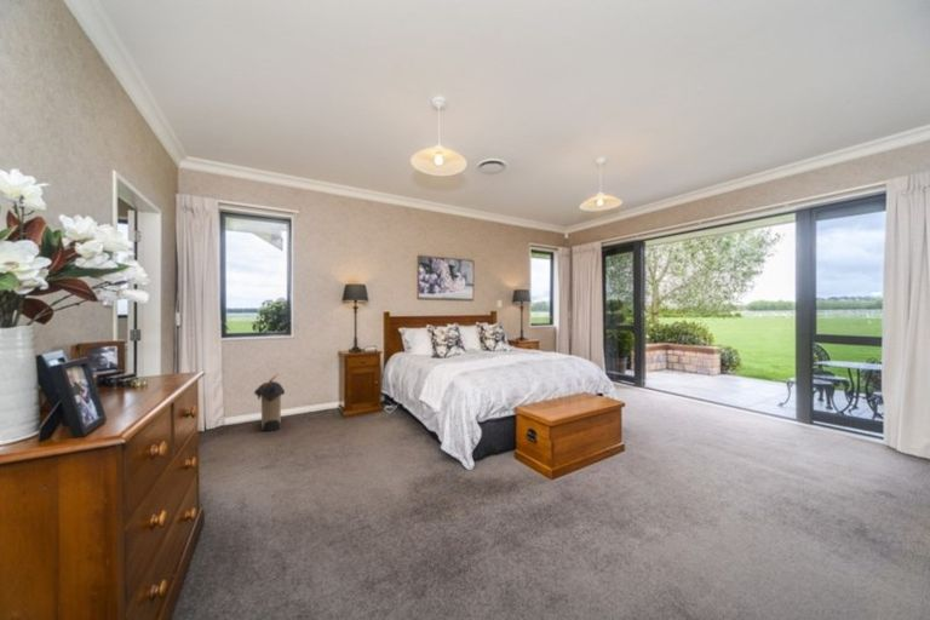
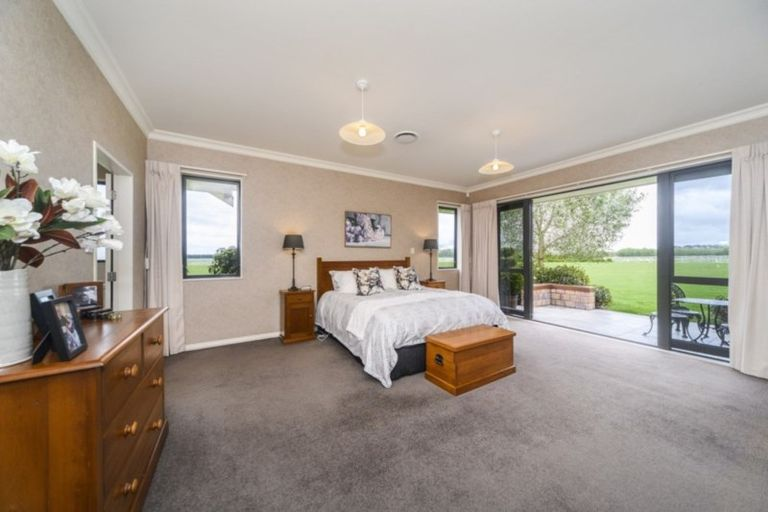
- laundry hamper (269, 398)
